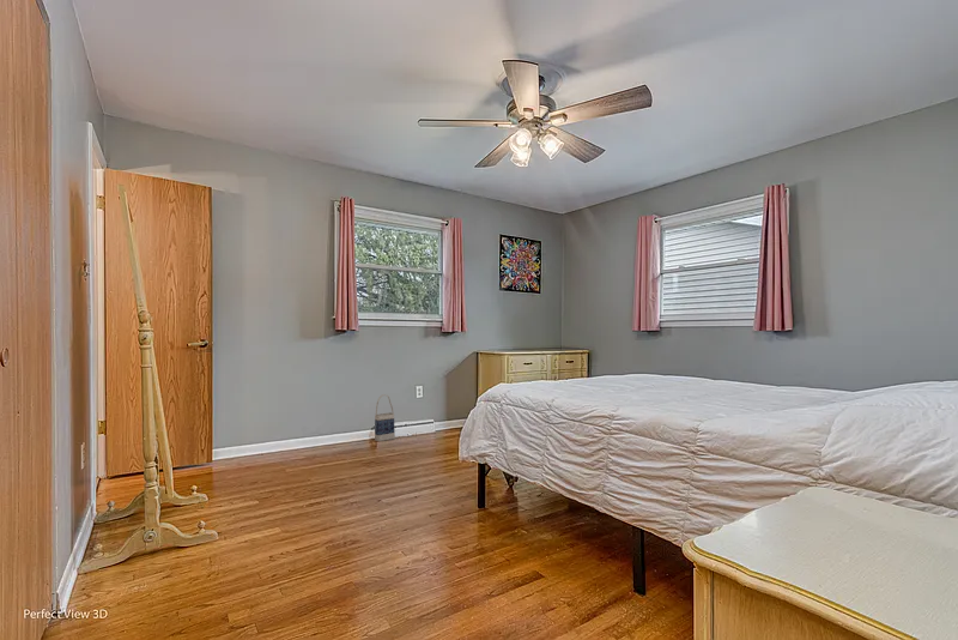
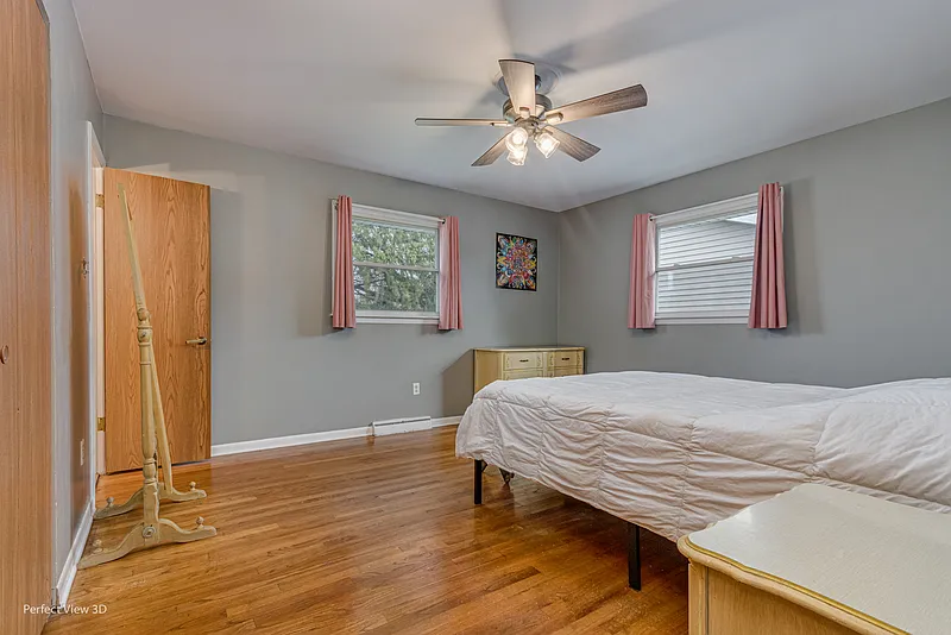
- bag (384, 416)
